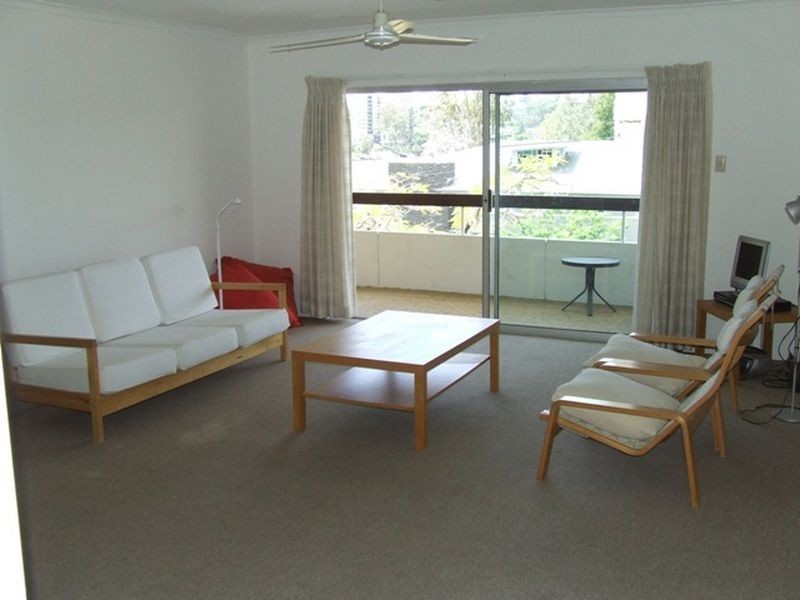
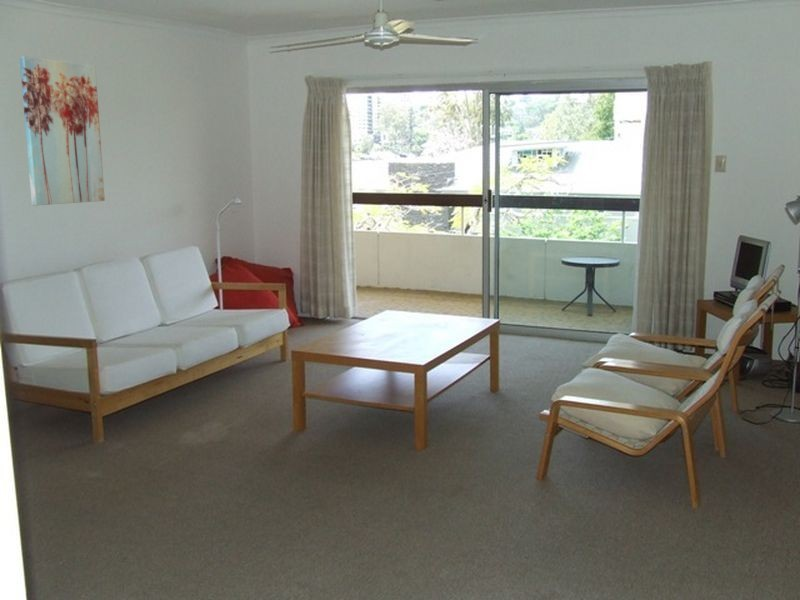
+ wall art (64, 133)
